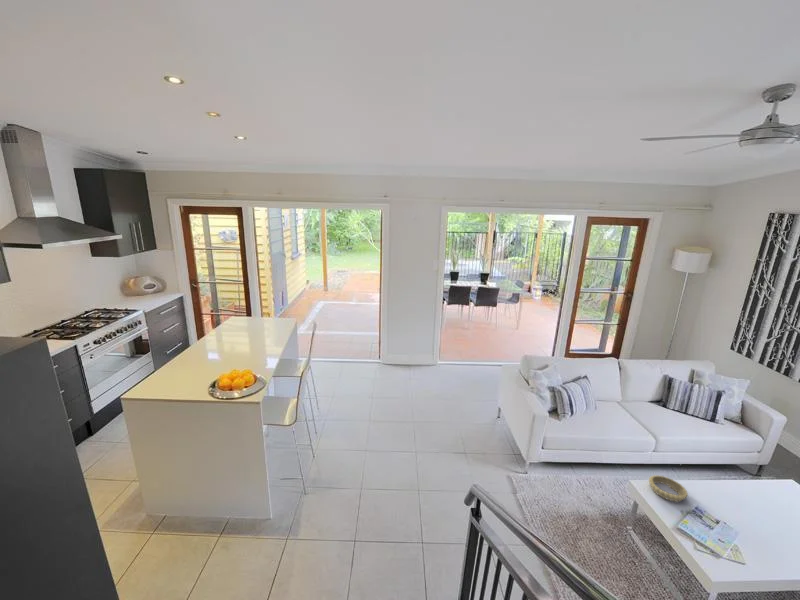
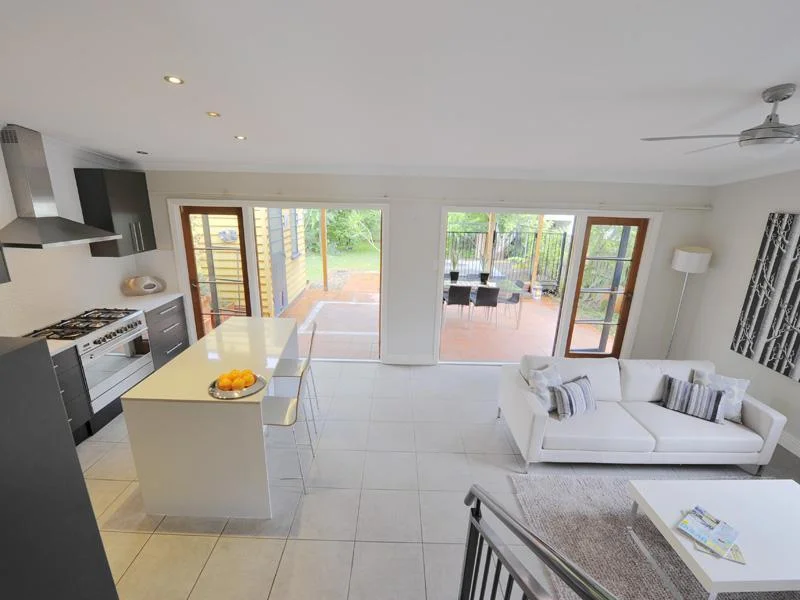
- decorative bowl (667, 486)
